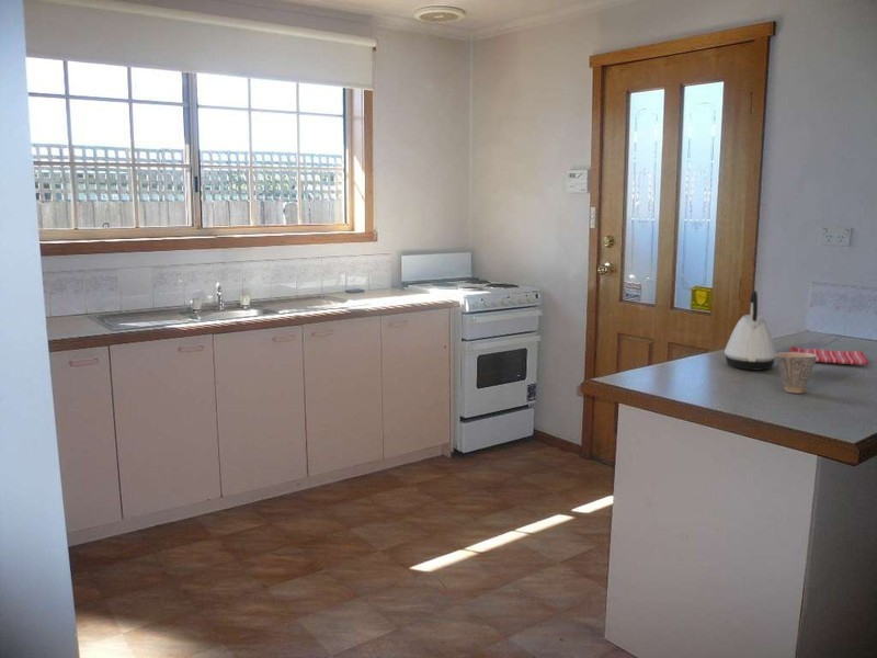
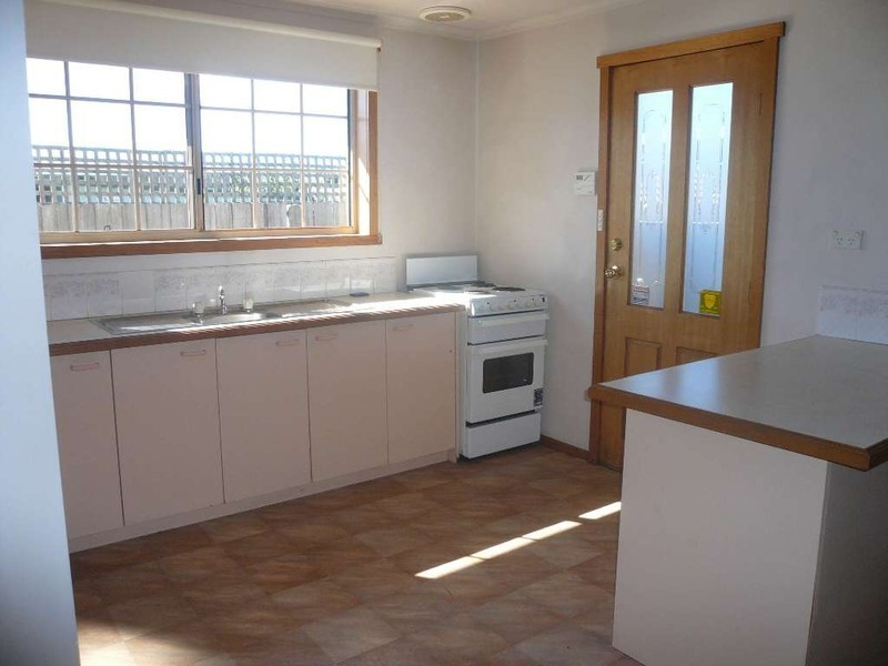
- cup (794, 372)
- dish towel (827, 355)
- kettle (751, 328)
